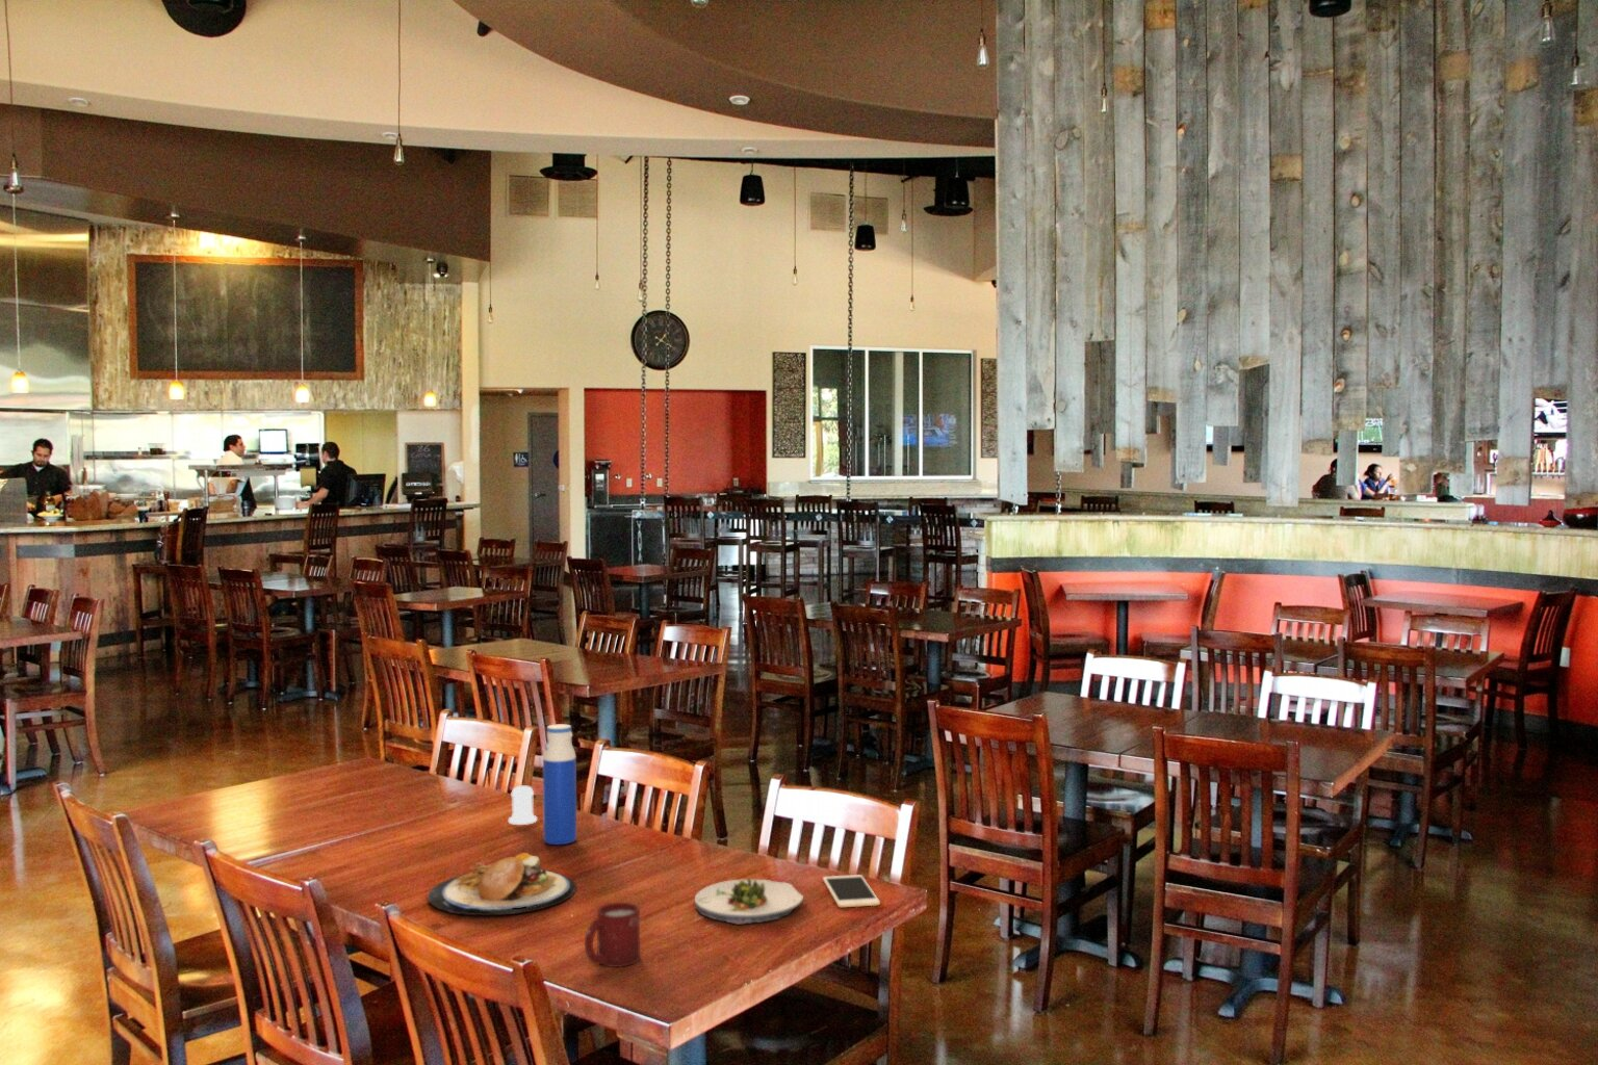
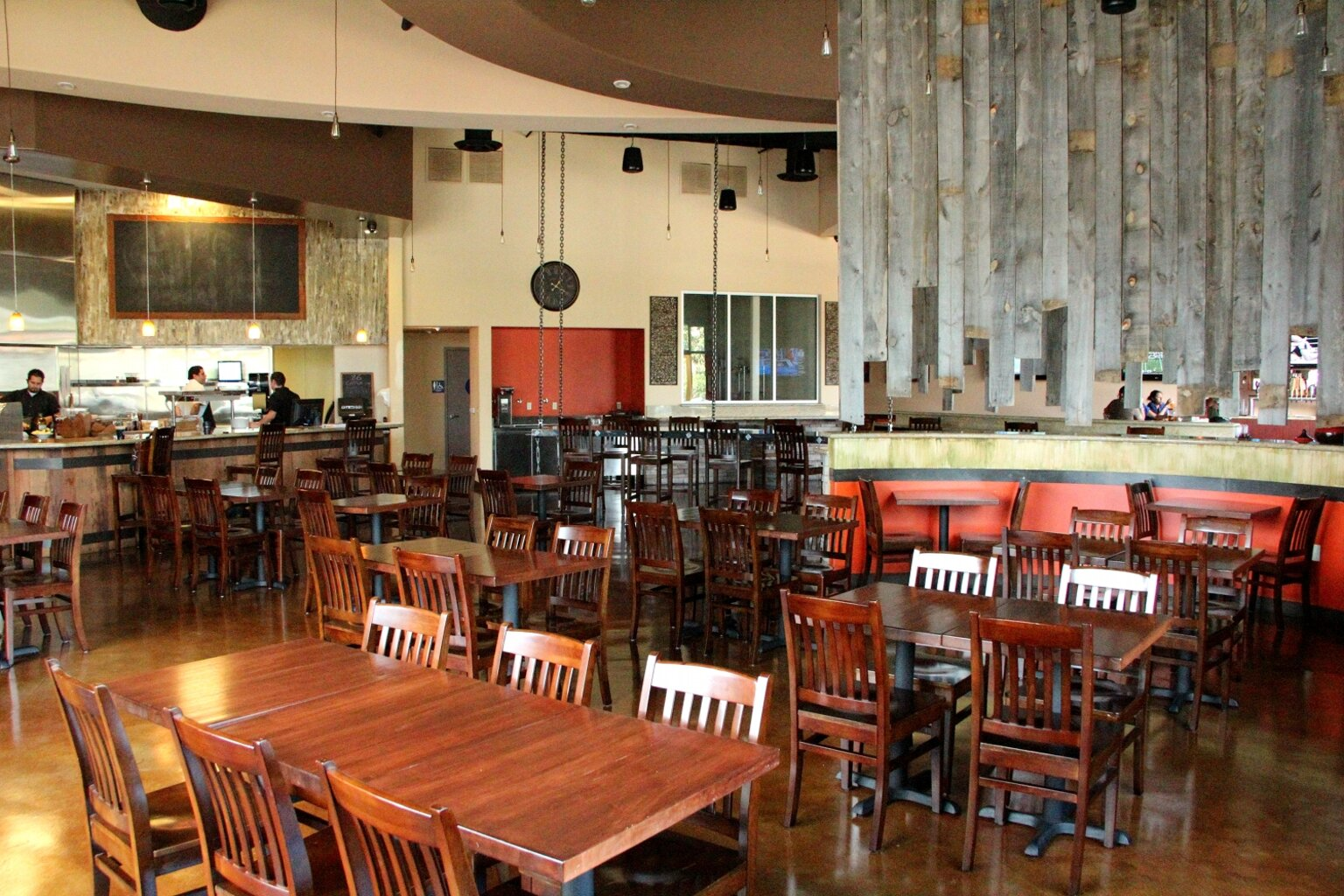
- plate (503, 870)
- water bottle (560, 783)
- cup (611, 937)
- salad plate (747, 893)
- salt shaker (522, 804)
- cell phone (850, 890)
